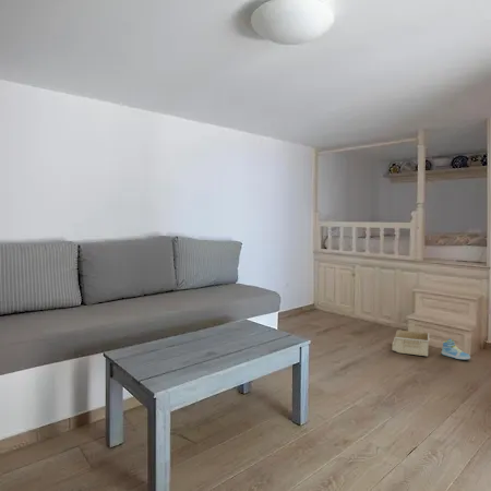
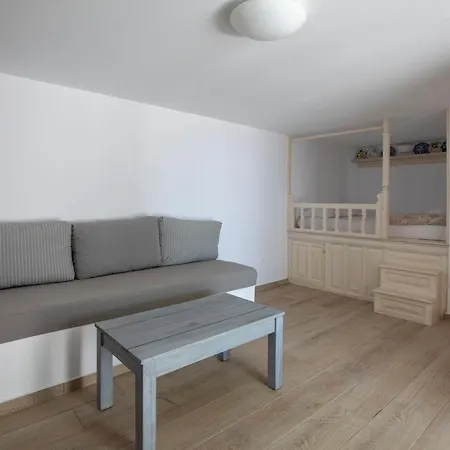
- sneaker (455, 348)
- storage bin (410, 342)
